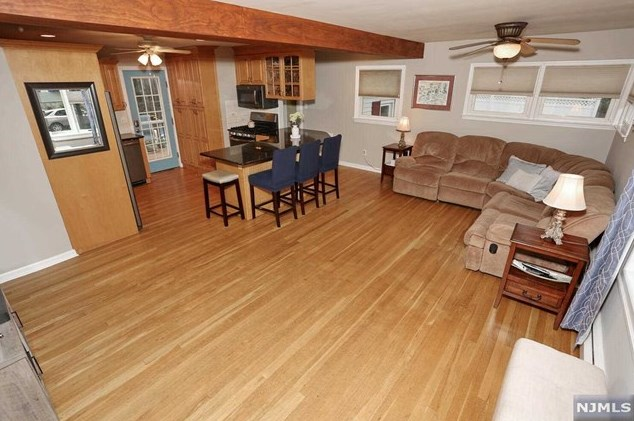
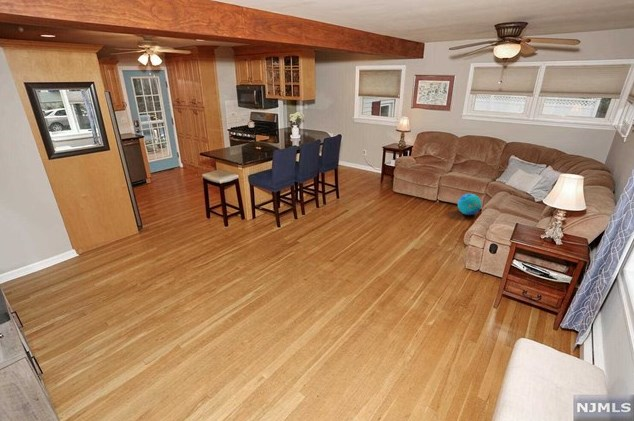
+ decorative ball (469, 204)
